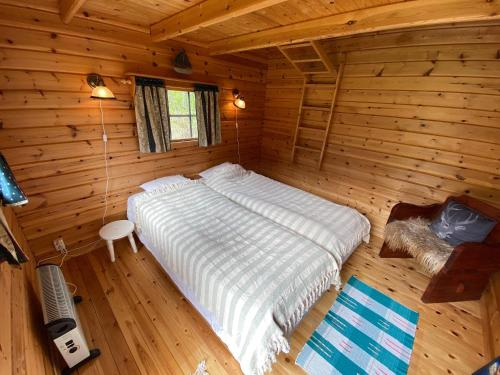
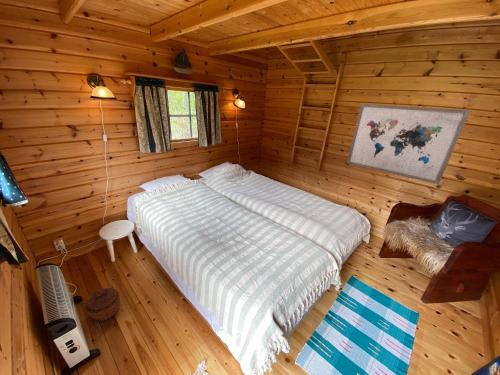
+ wall art (397, 141)
+ woven basket (102, 301)
